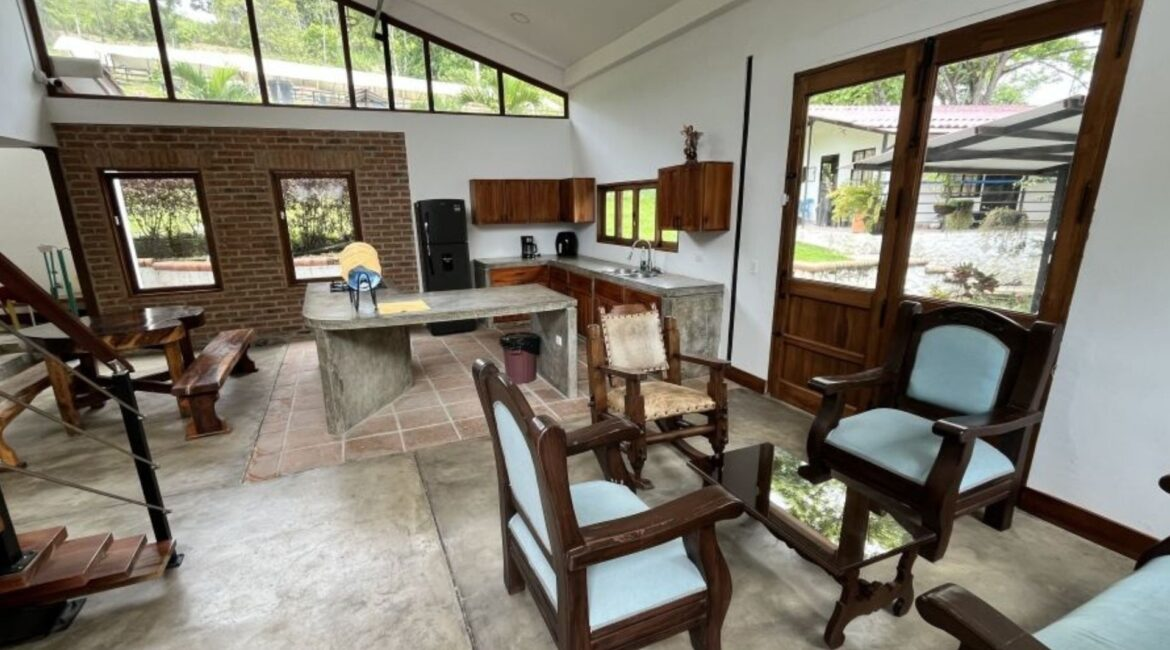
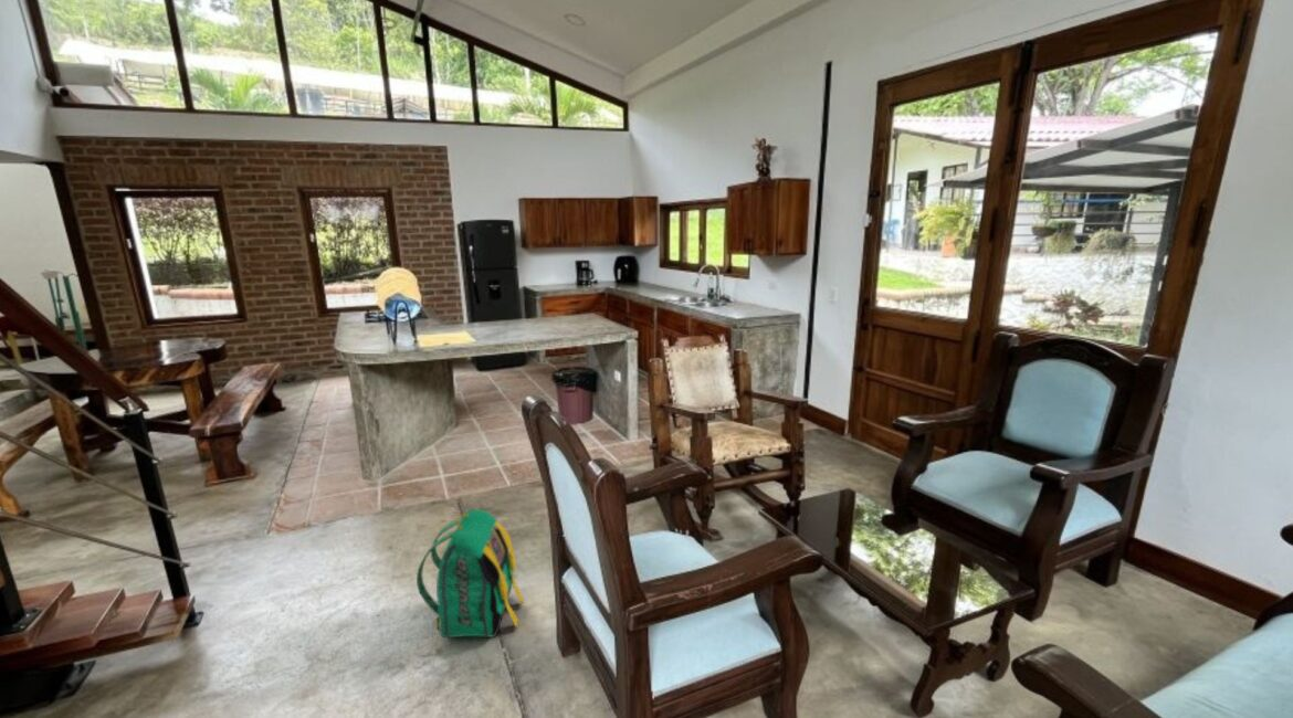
+ backpack (472, 567)
